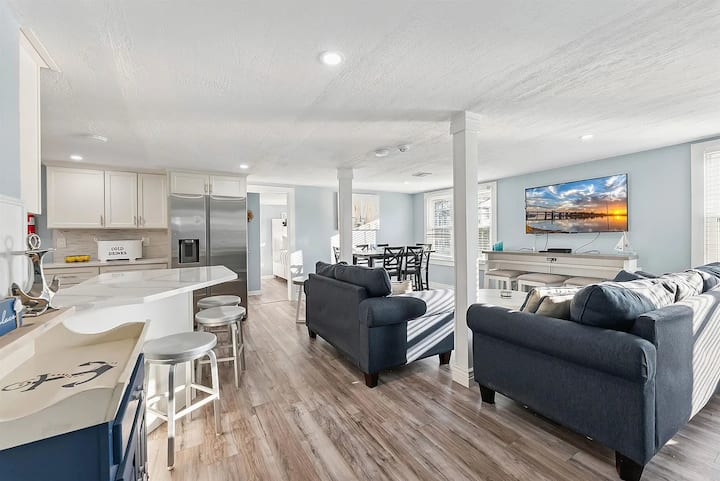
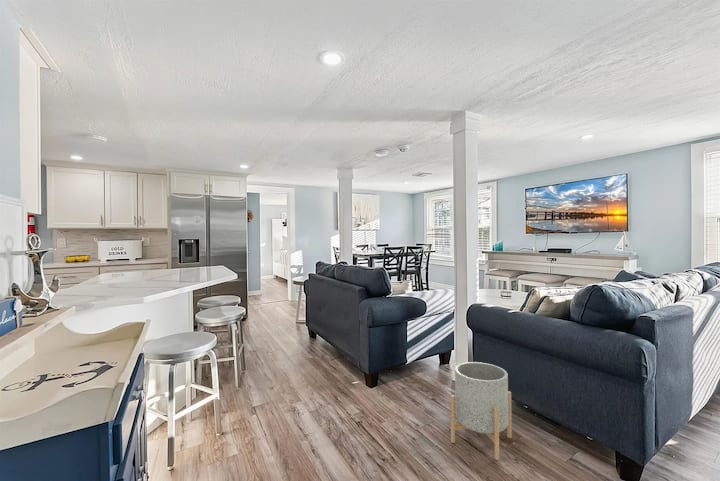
+ planter (481, 405)
